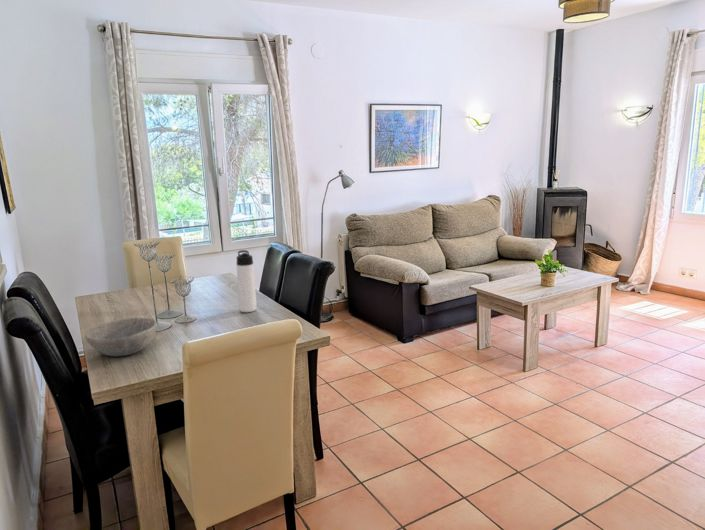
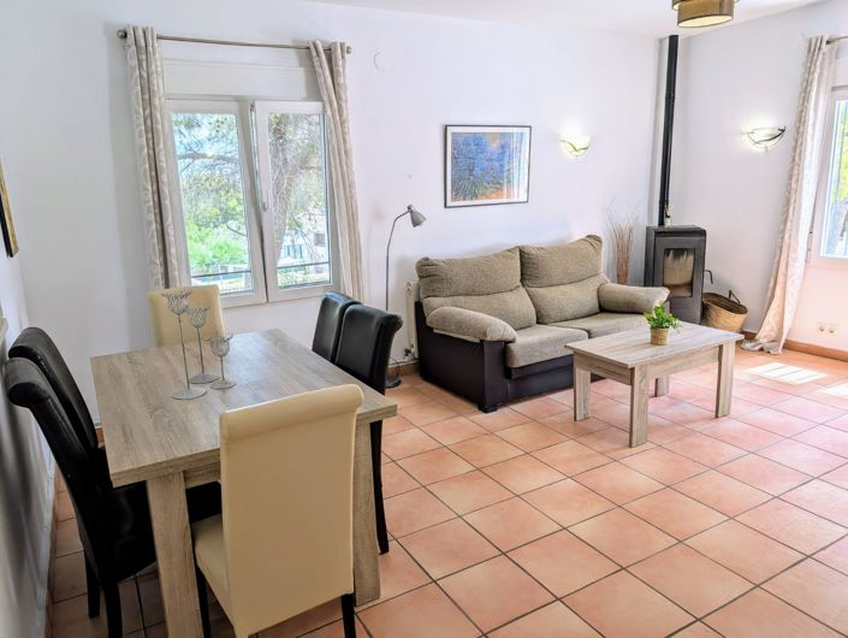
- bowl (123, 338)
- thermos bottle (245, 281)
